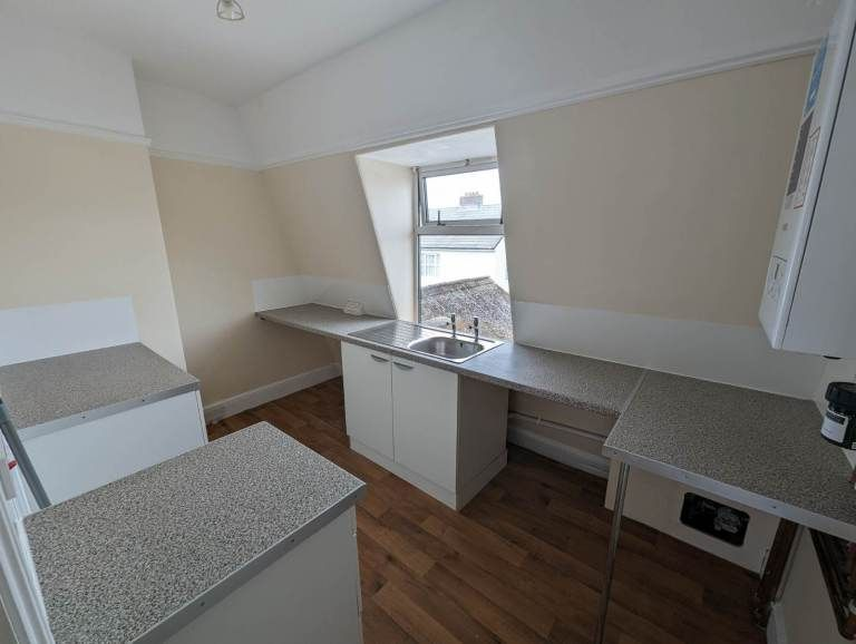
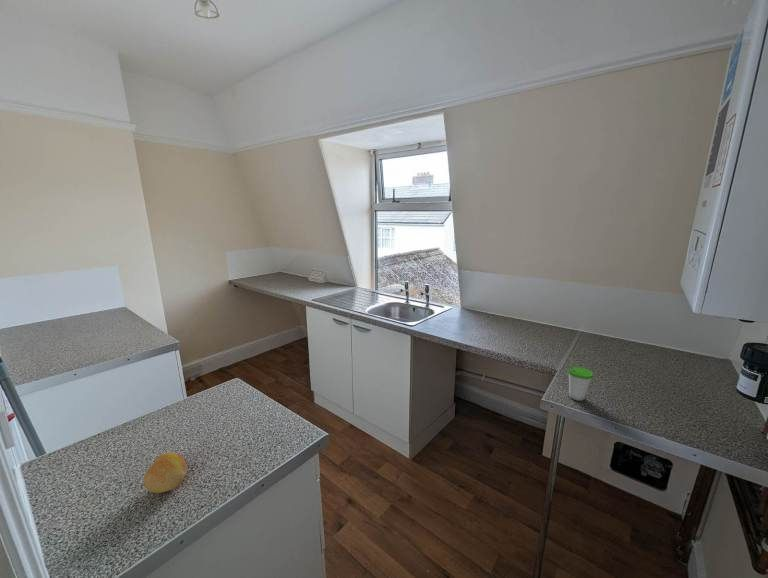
+ cup (579, 378)
+ fruit (165, 472)
